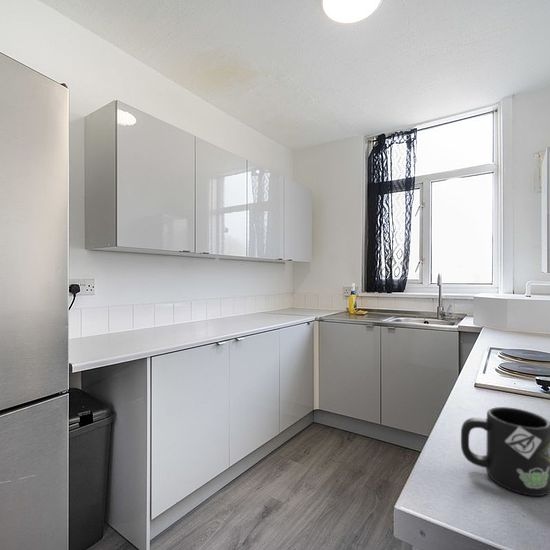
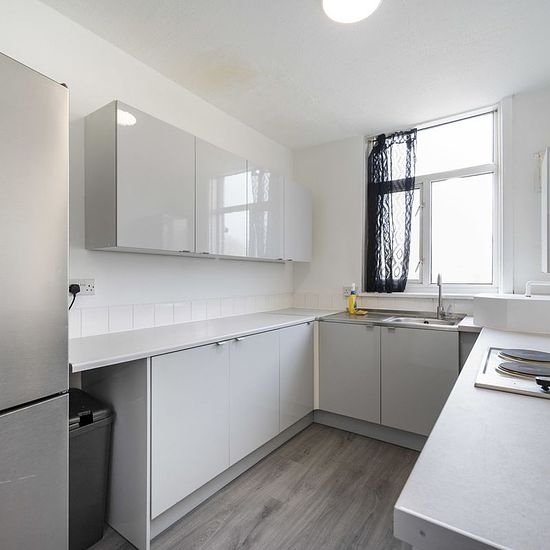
- mug (503, 445)
